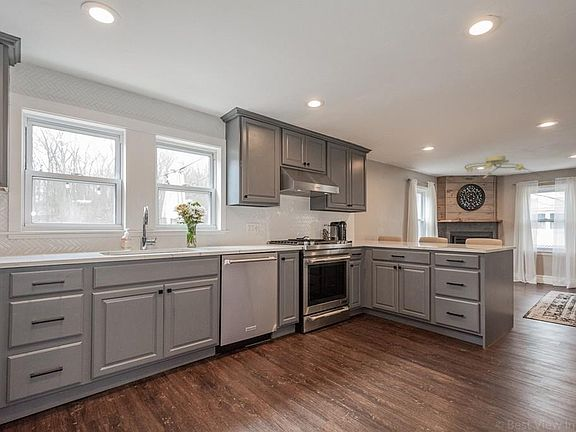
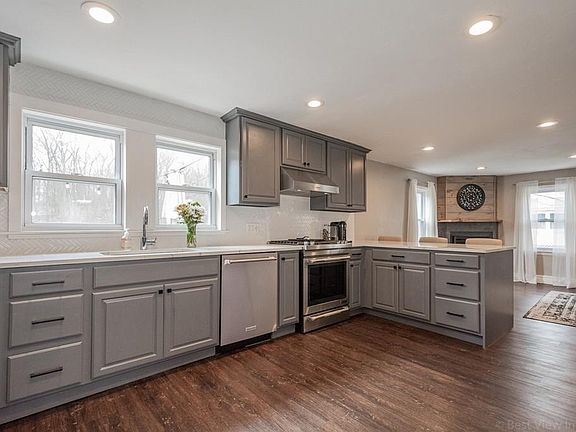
- ceiling light fixture (514, 169)
